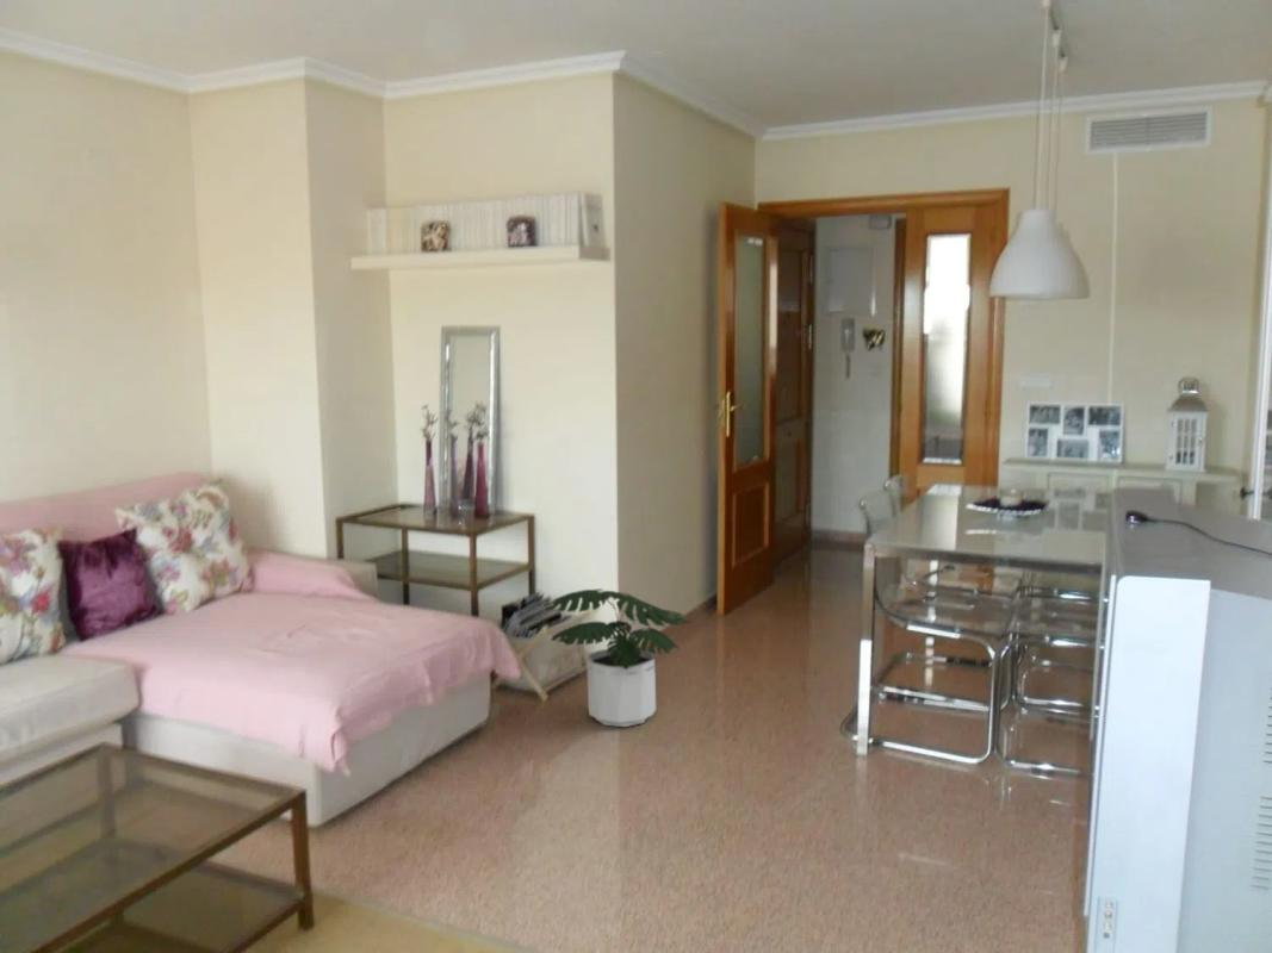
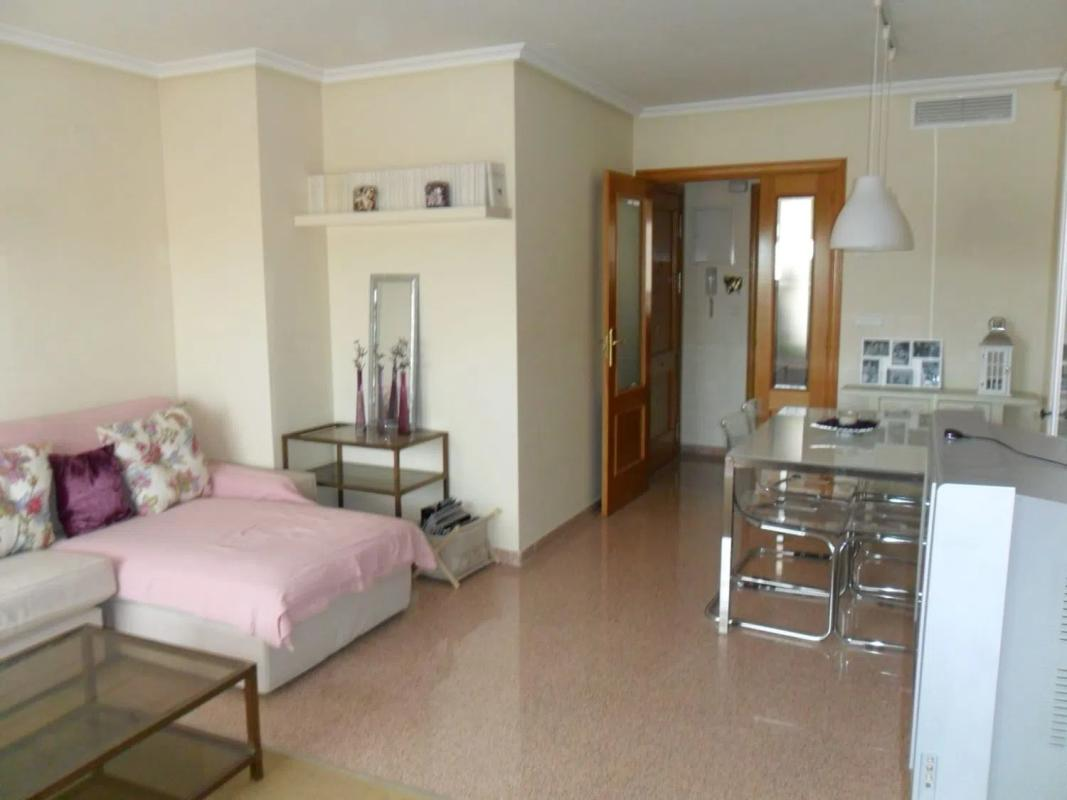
- potted plant (625, 653)
